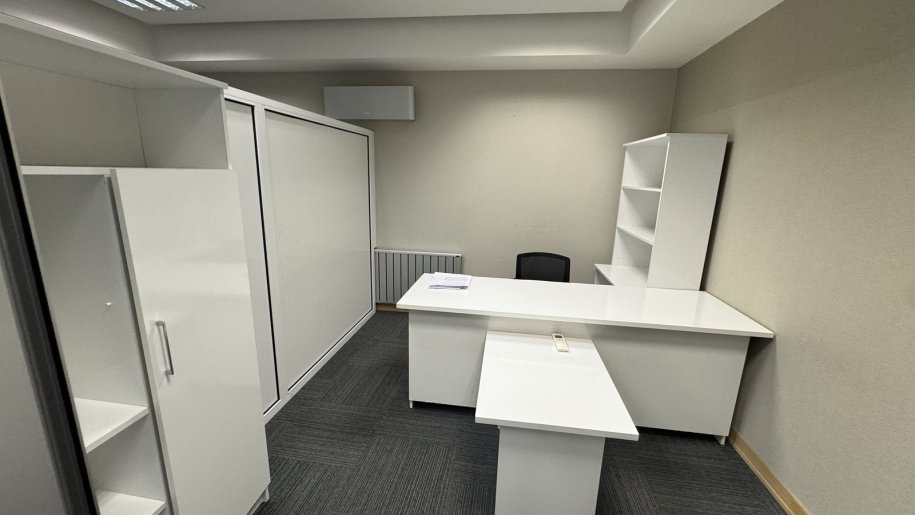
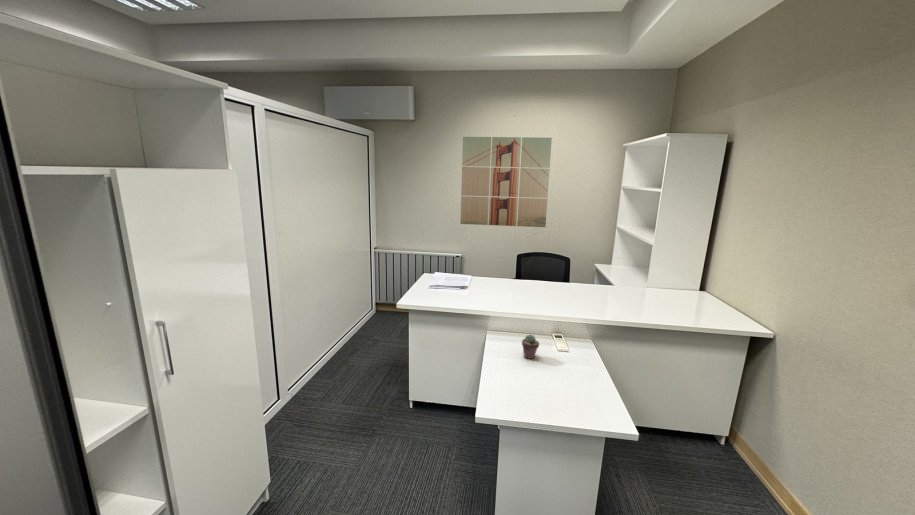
+ potted succulent (530, 345)
+ wall art (504, 182)
